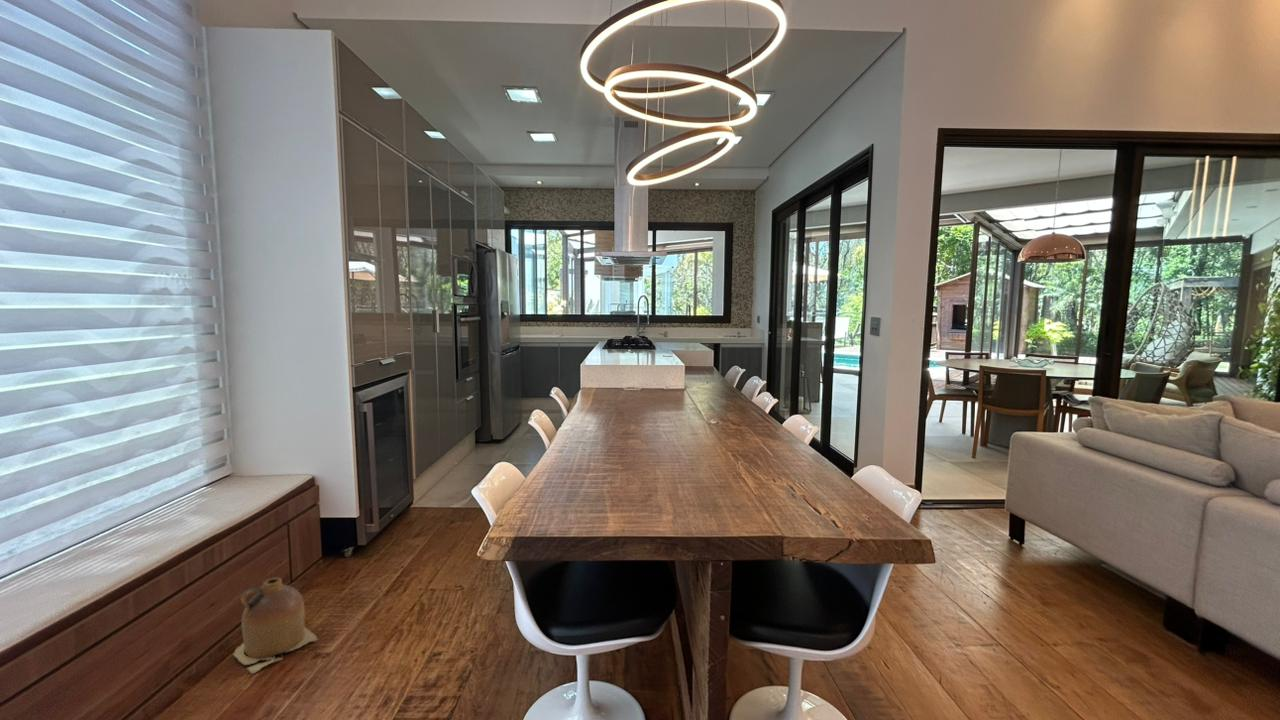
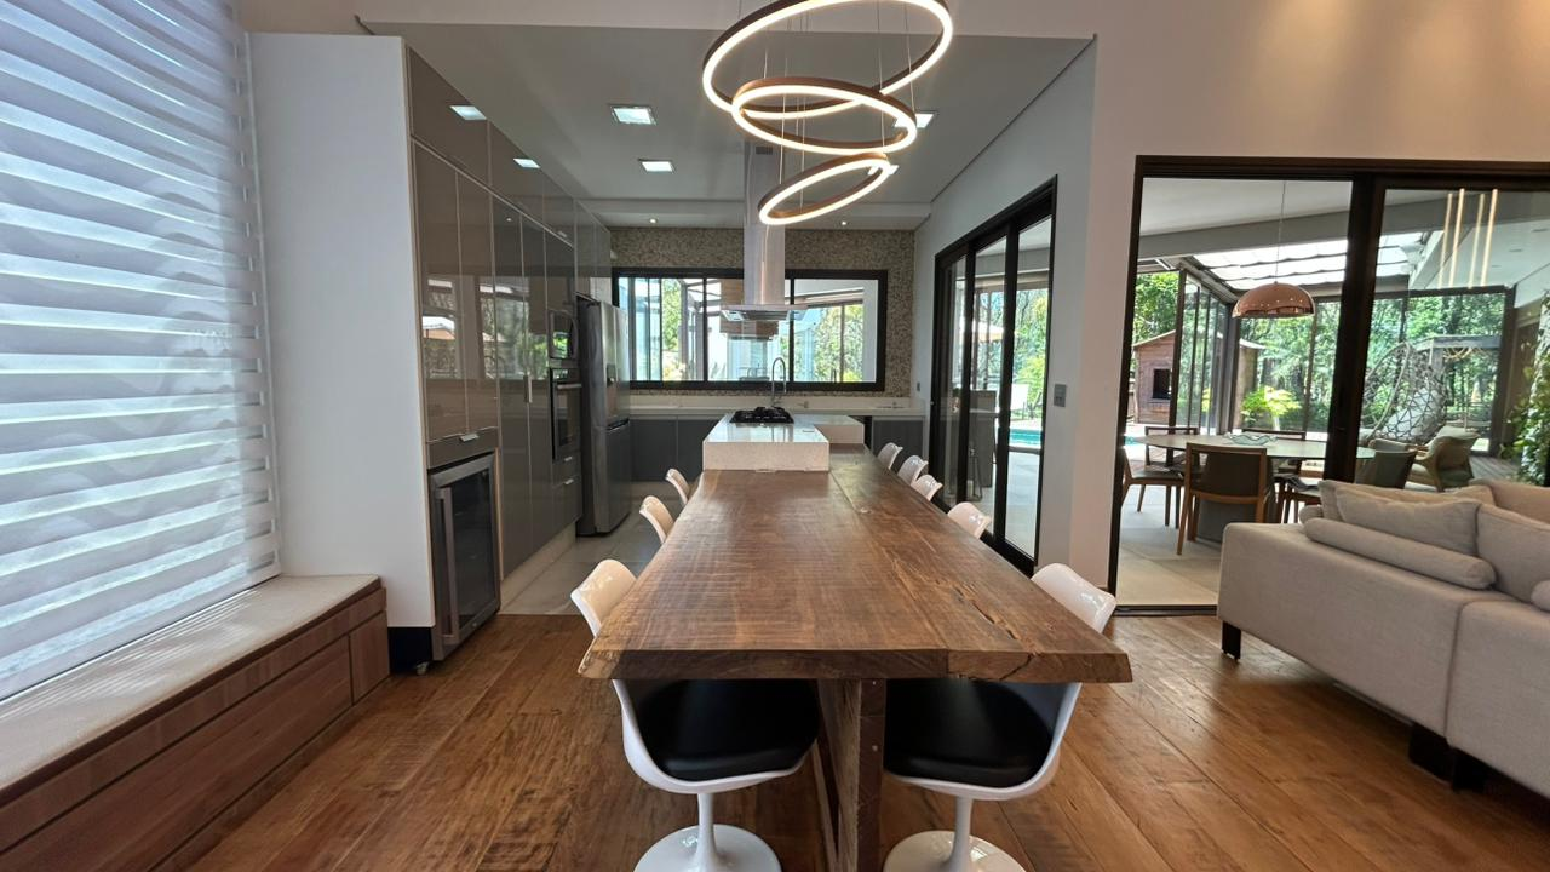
- ceramic jug (276, 613)
